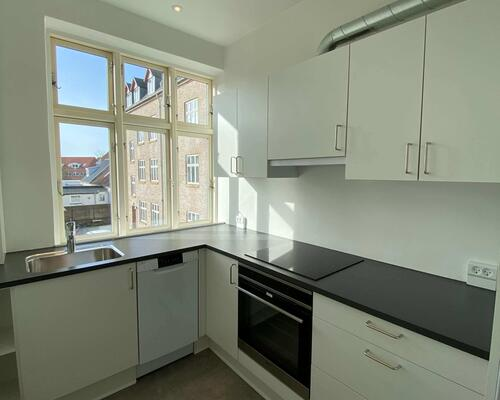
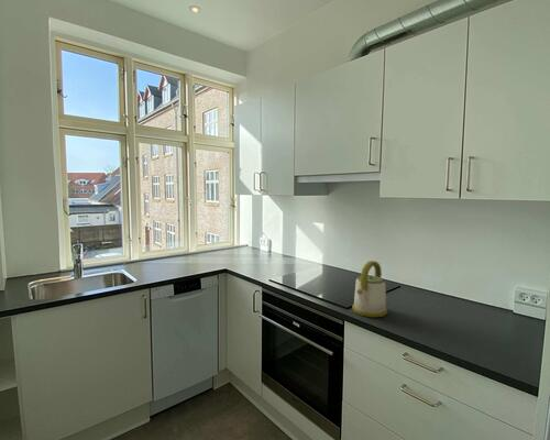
+ kettle (369, 286)
